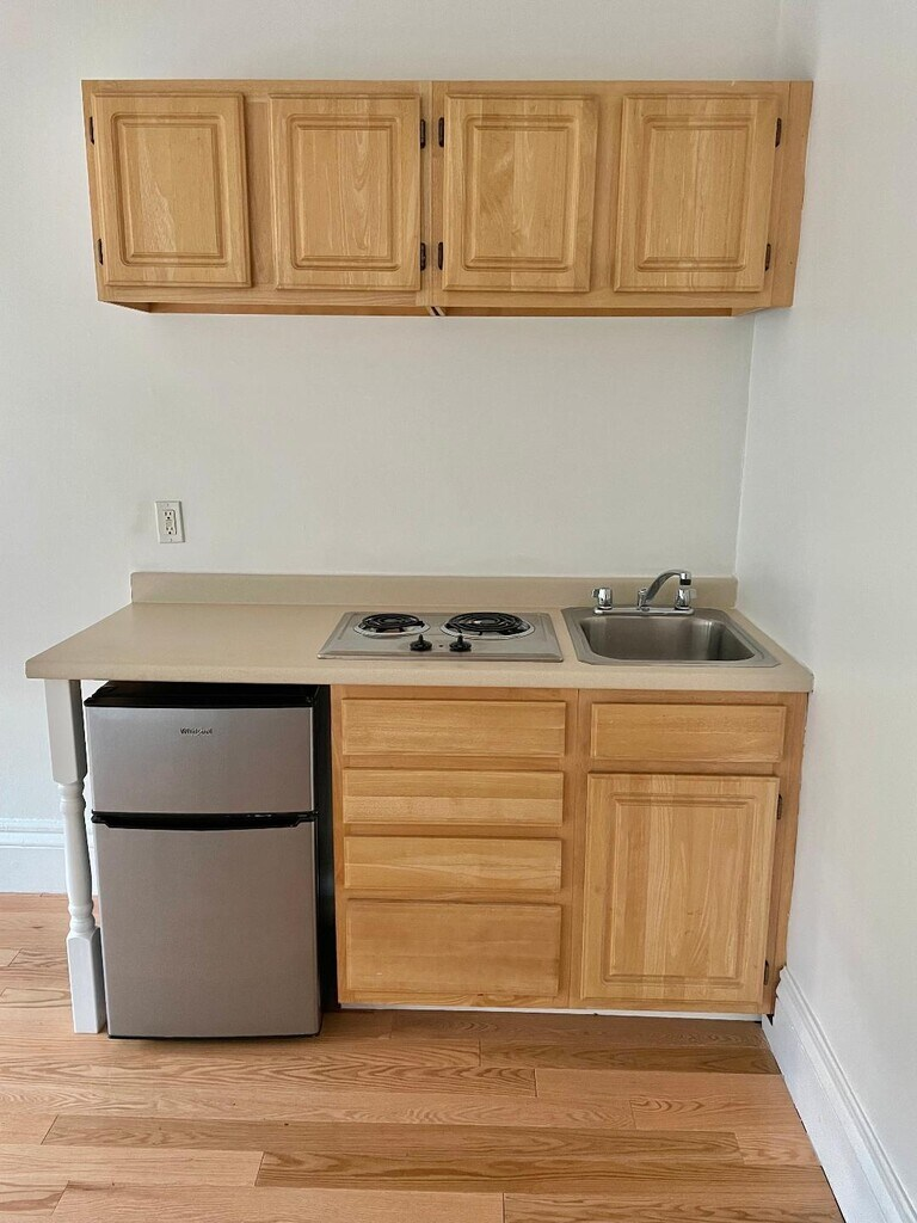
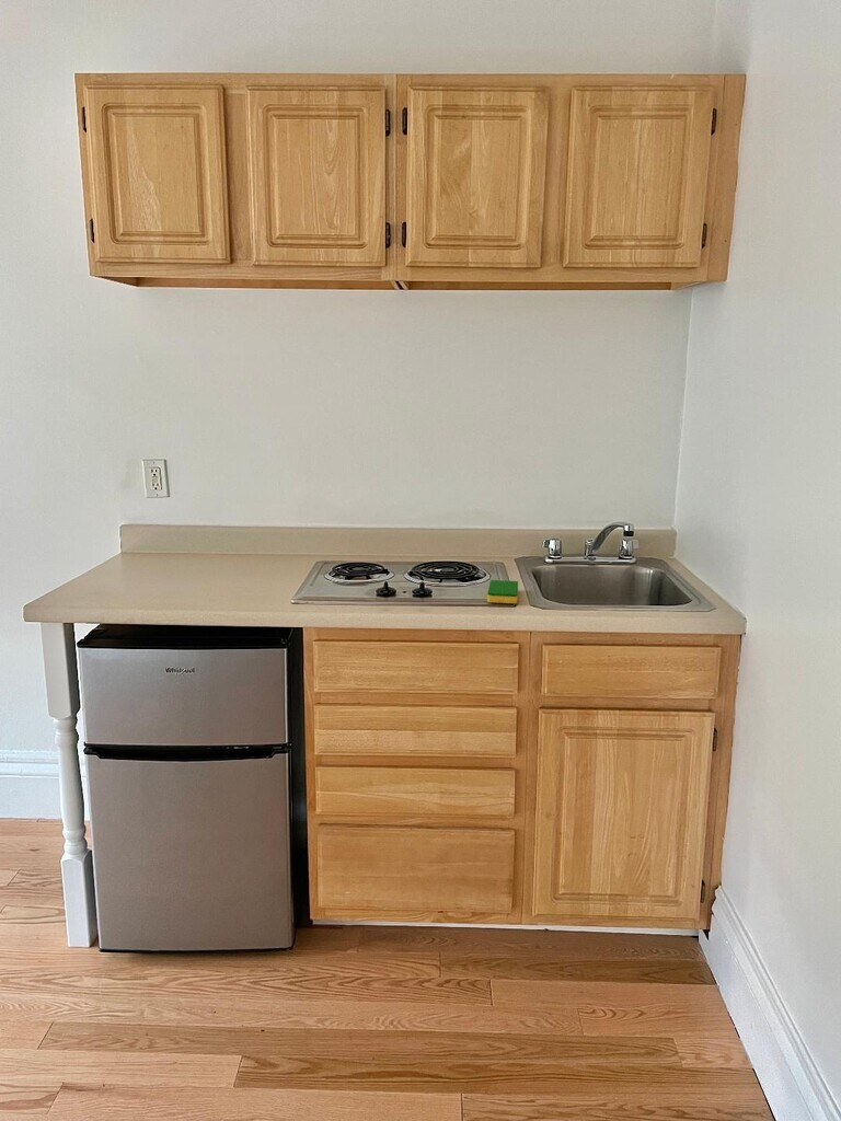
+ dish sponge (503, 591)
